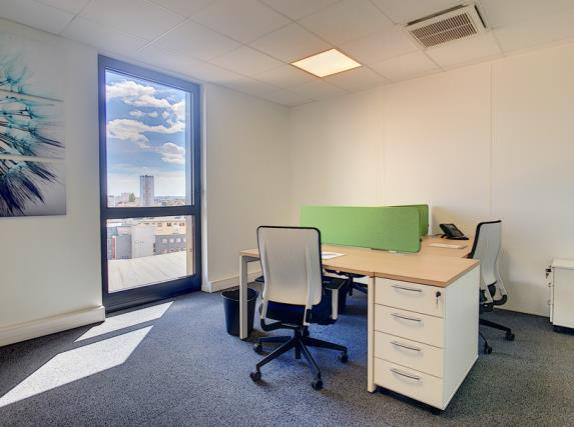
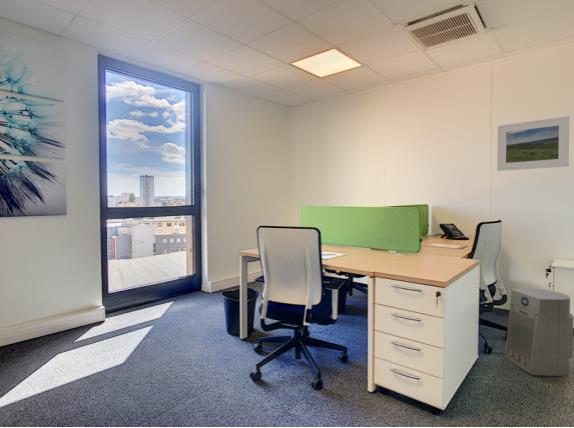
+ fan (542, 329)
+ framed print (531, 145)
